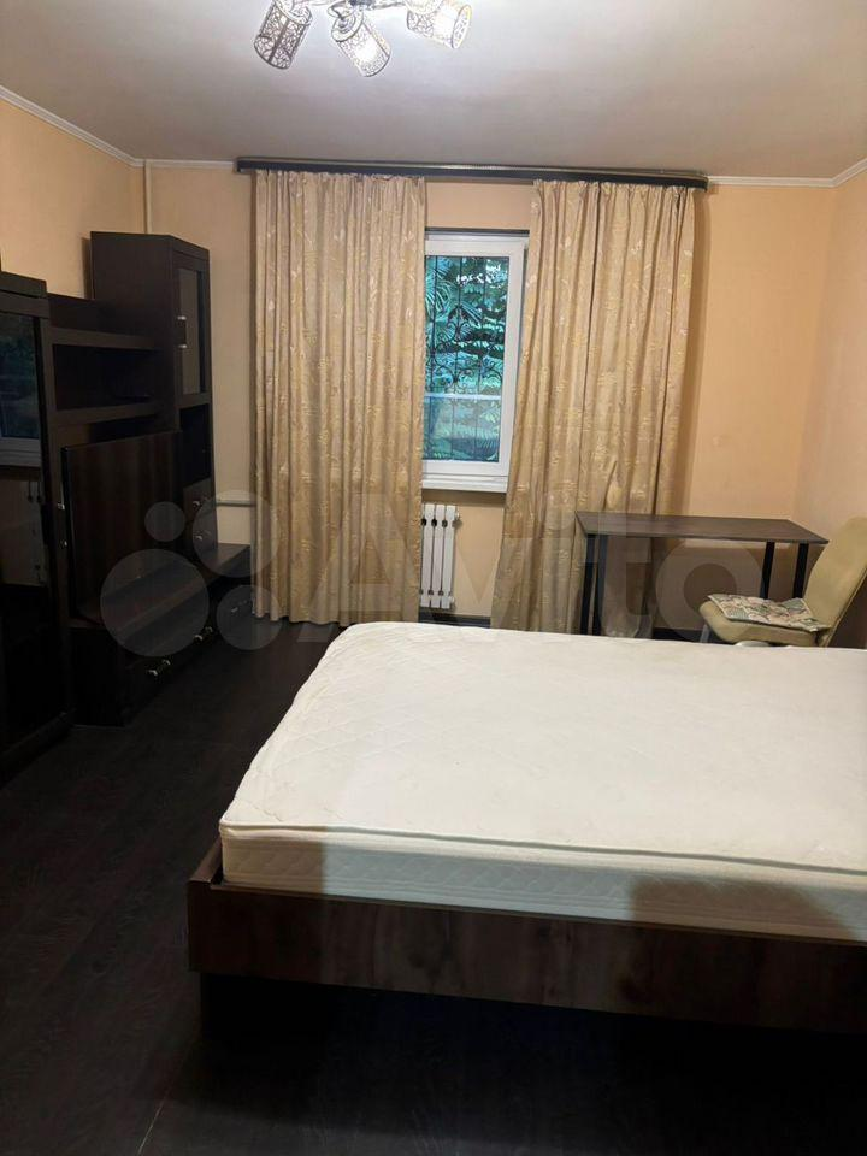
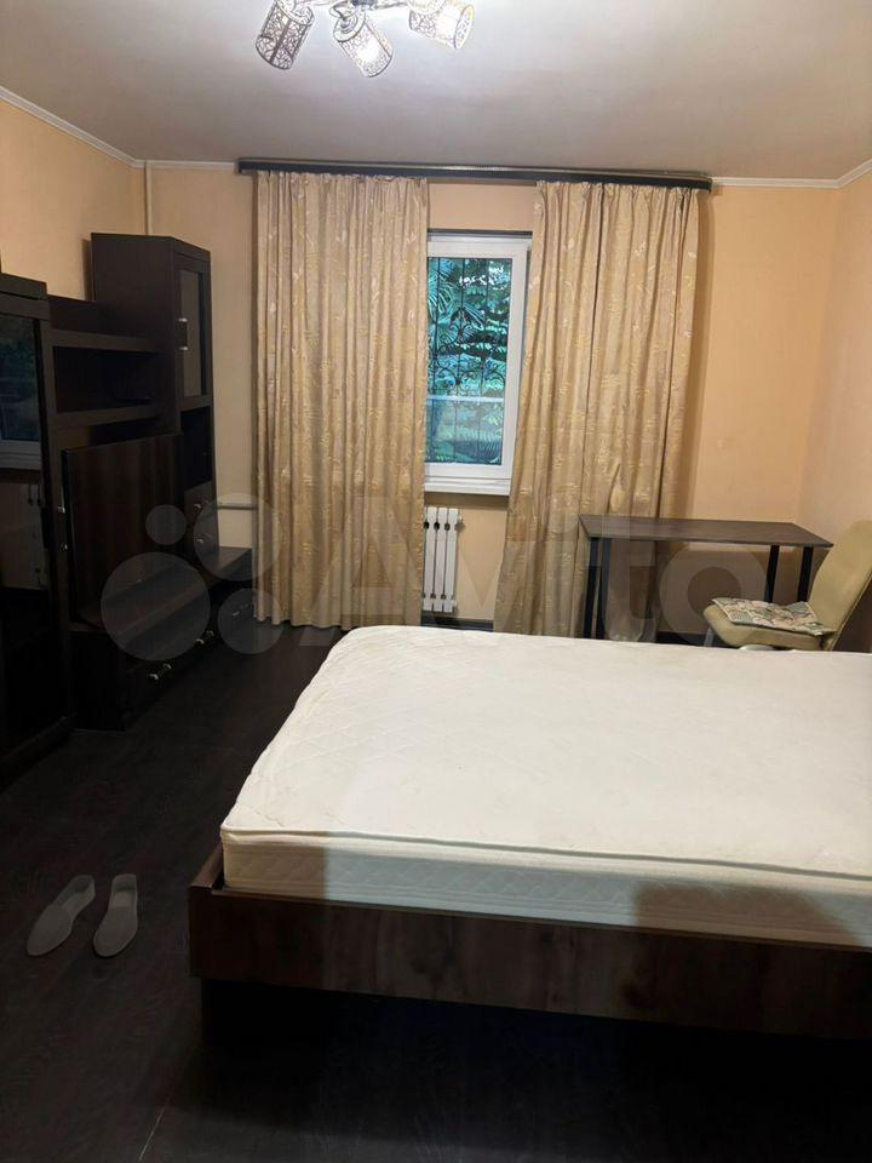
+ slippers (85, 906)
